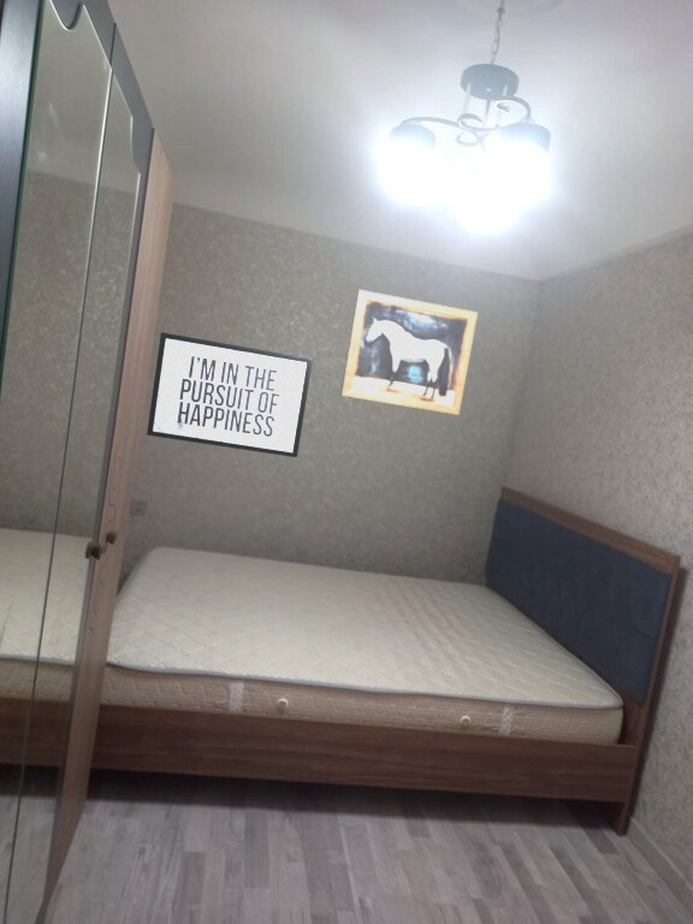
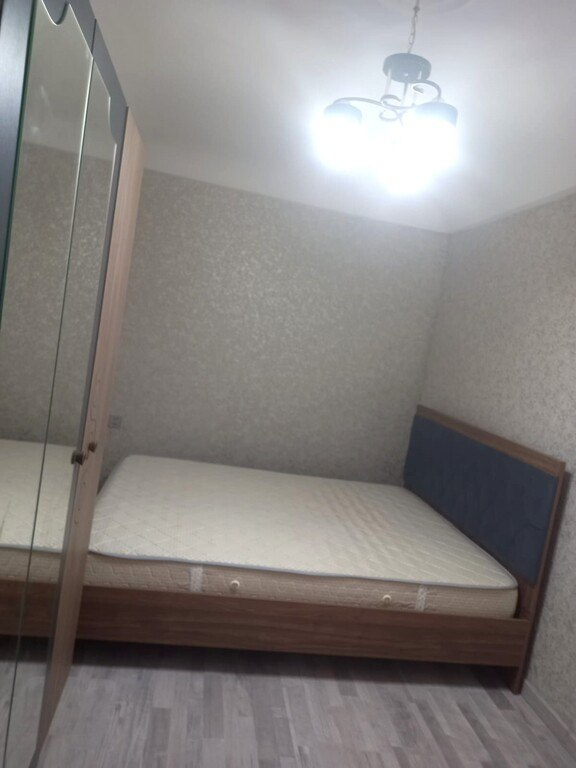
- mirror (230, 396)
- wall art (409, 354)
